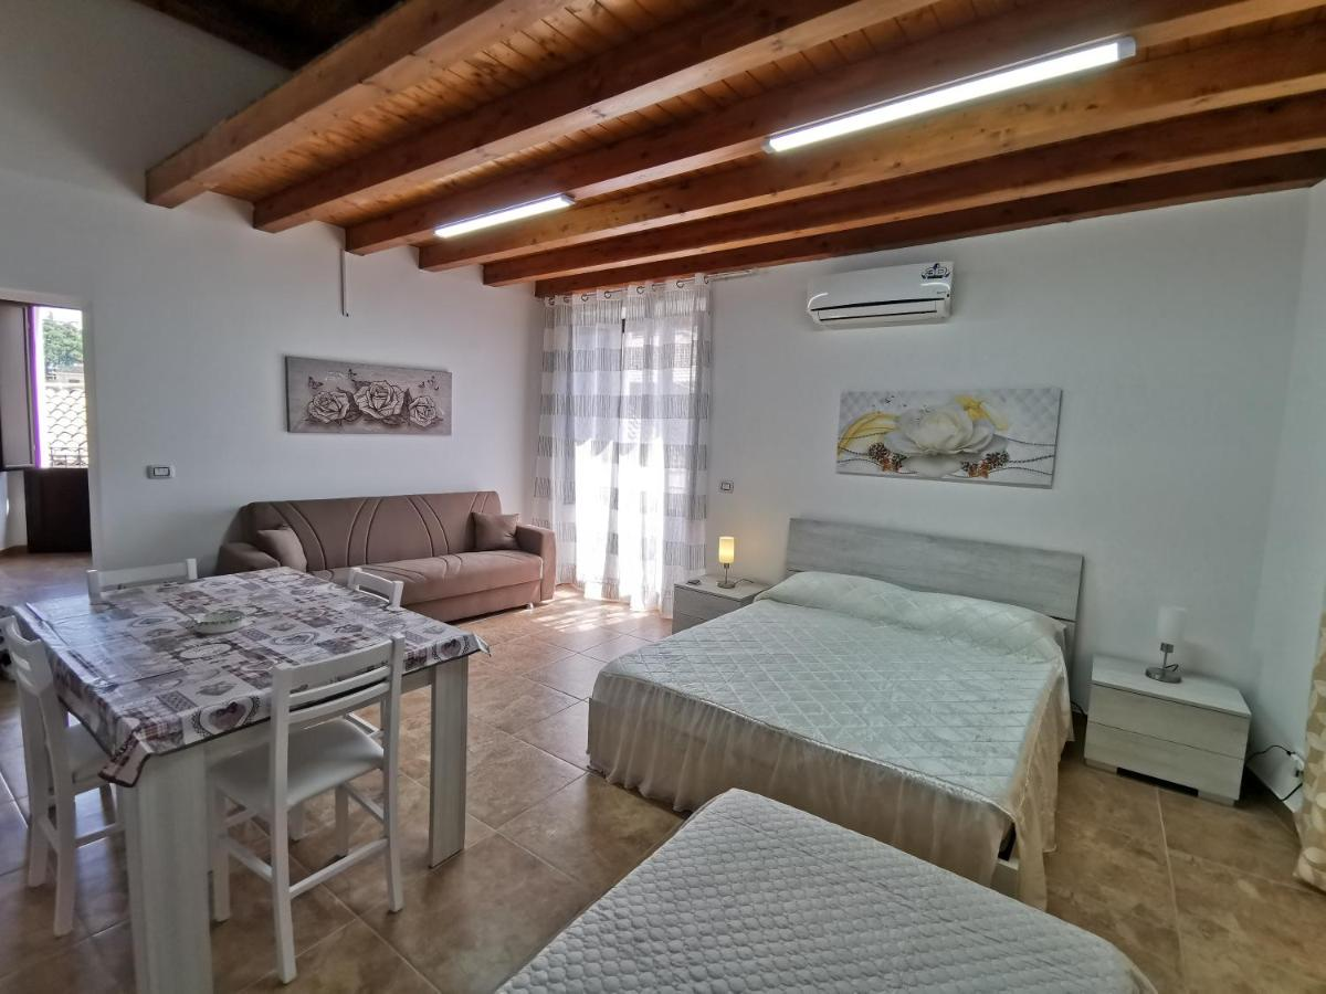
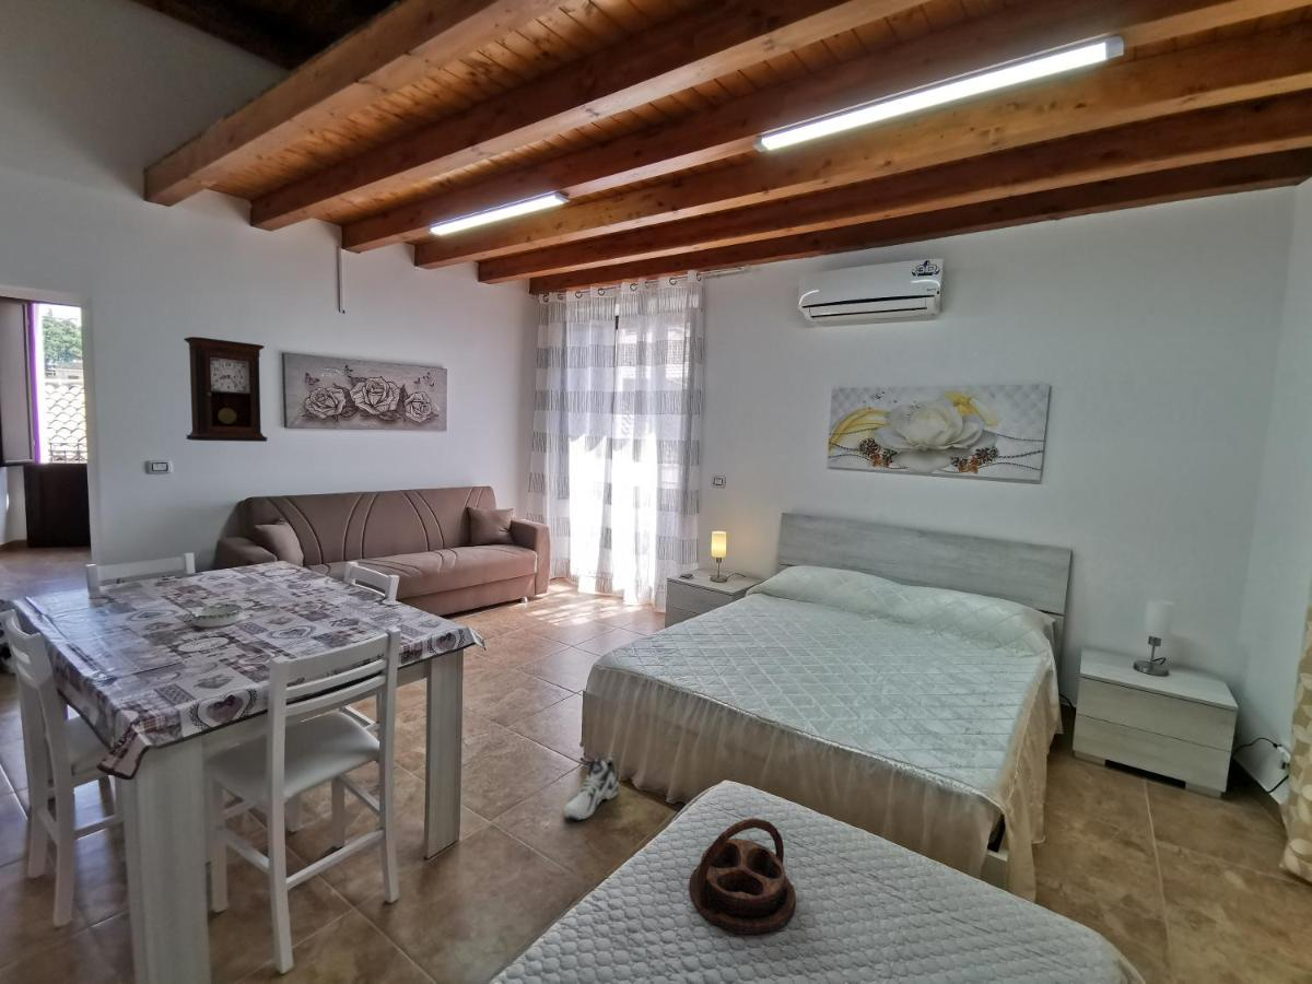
+ serving tray (743, 856)
+ sneaker (591, 782)
+ pendulum clock (227, 391)
